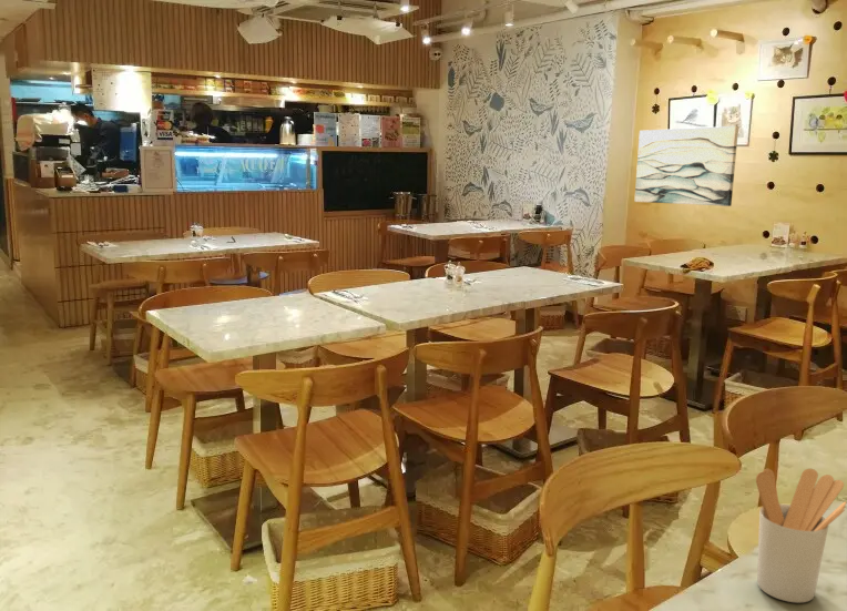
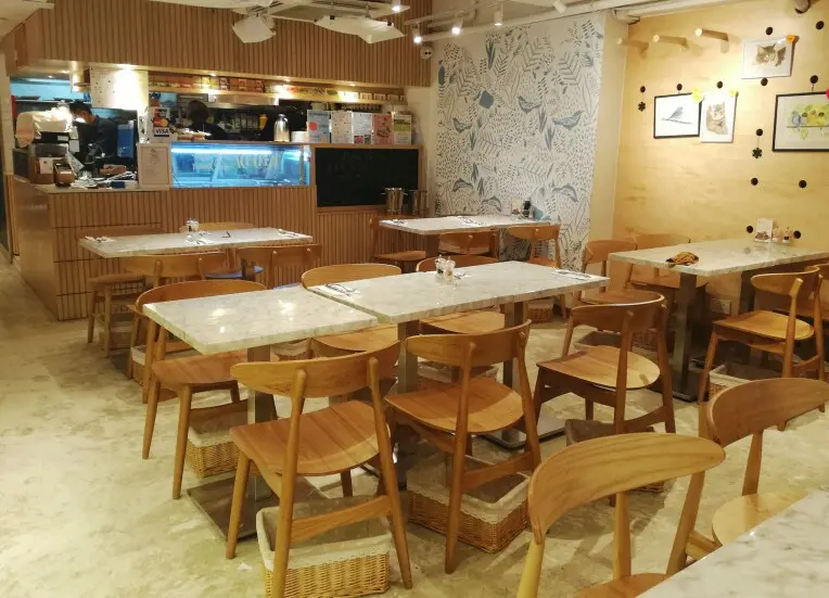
- utensil holder (799, 531)
- wall art (683, 166)
